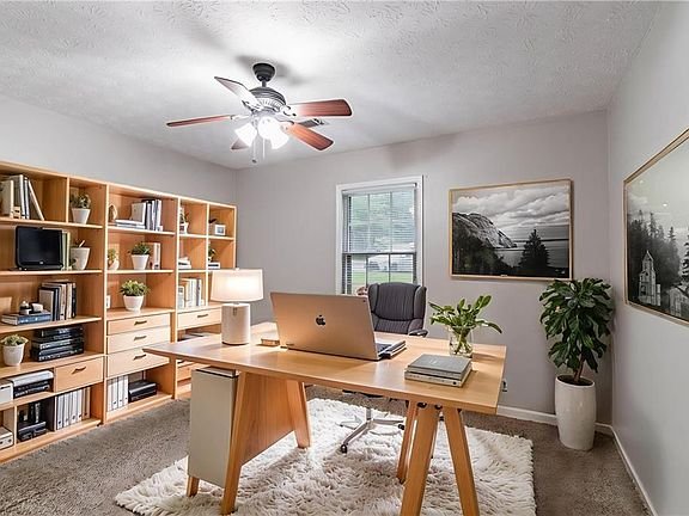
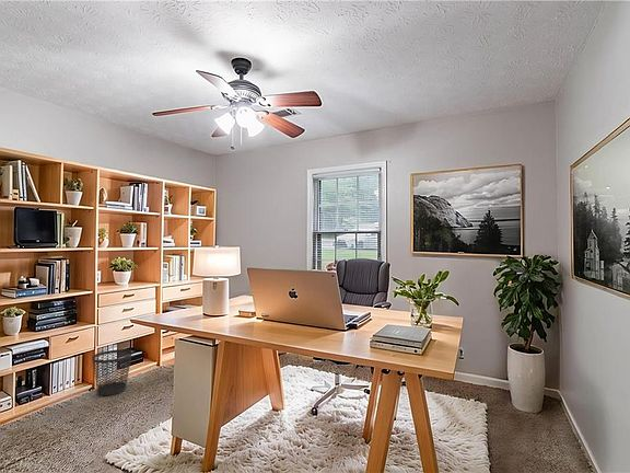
+ wastebasket (112, 372)
